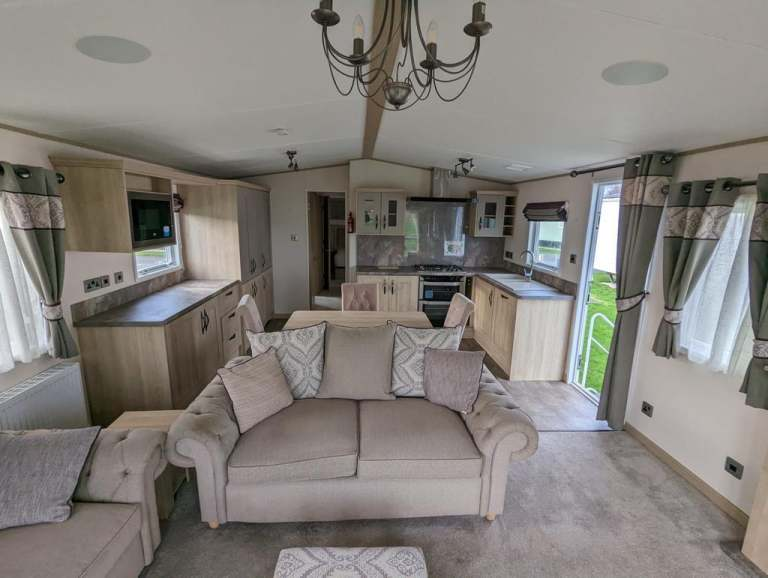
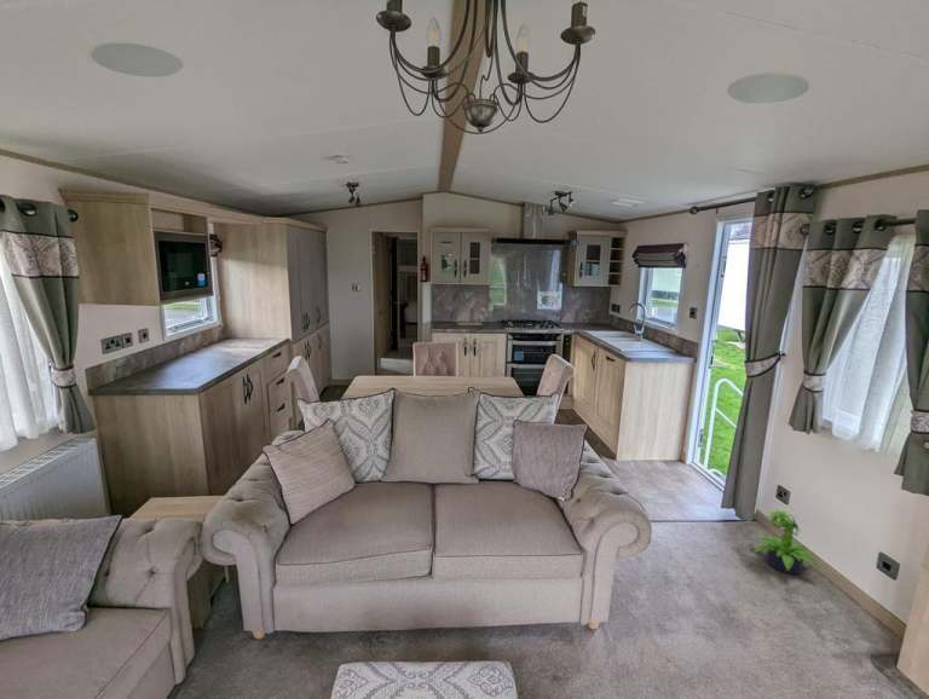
+ potted plant (786, 538)
